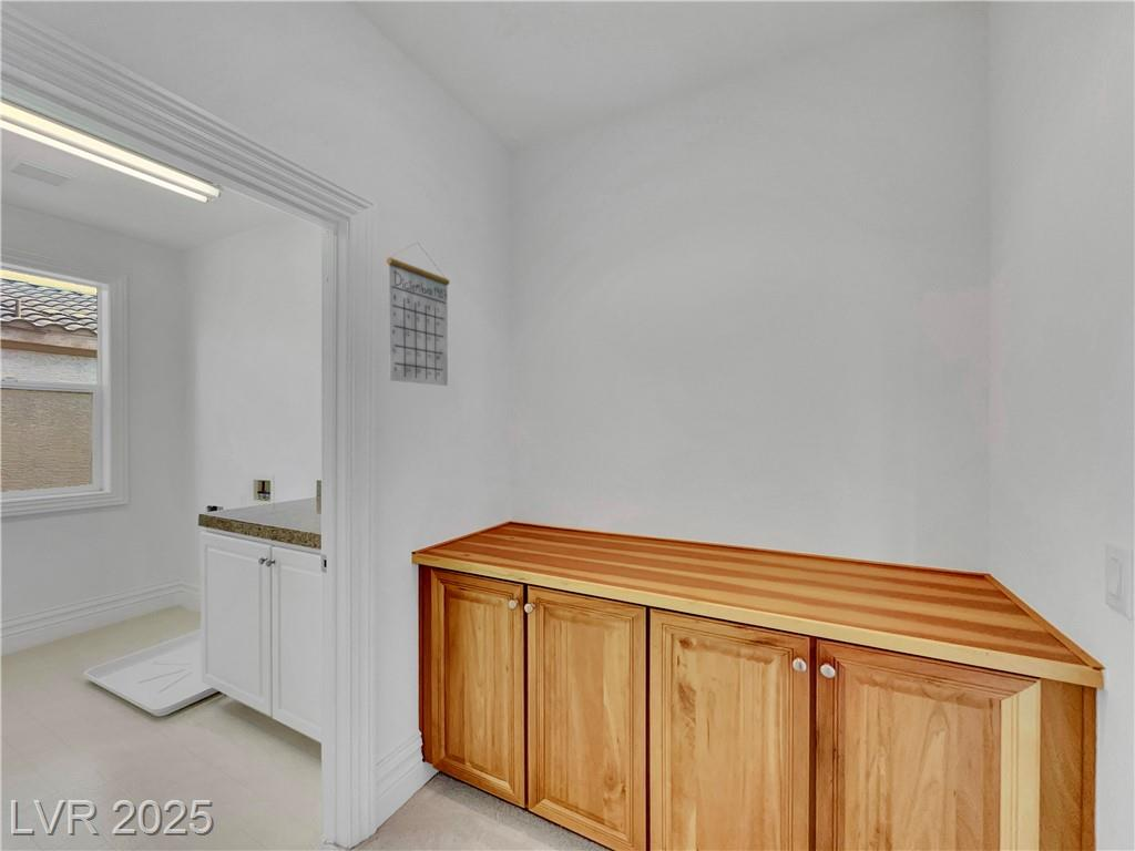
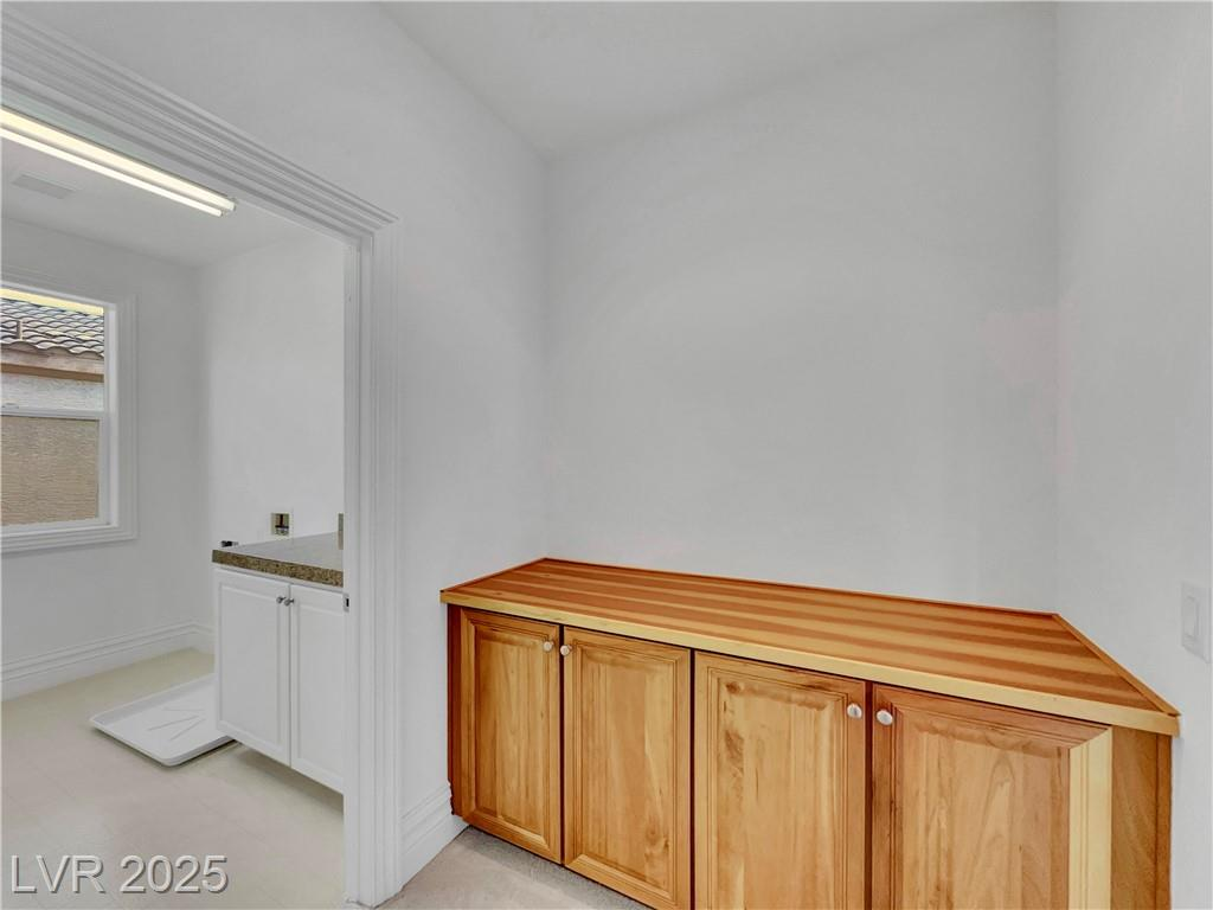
- calendar (420, 312)
